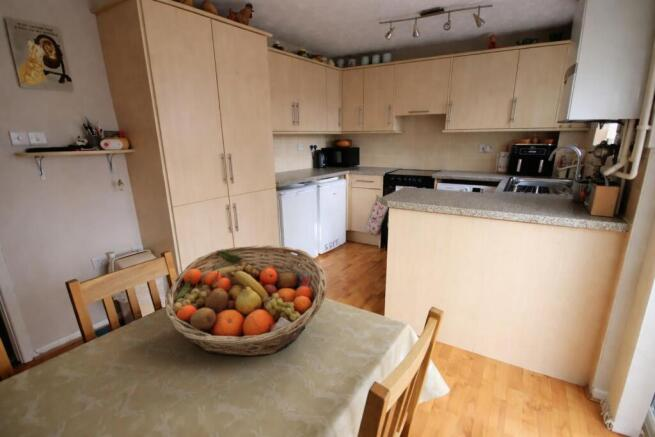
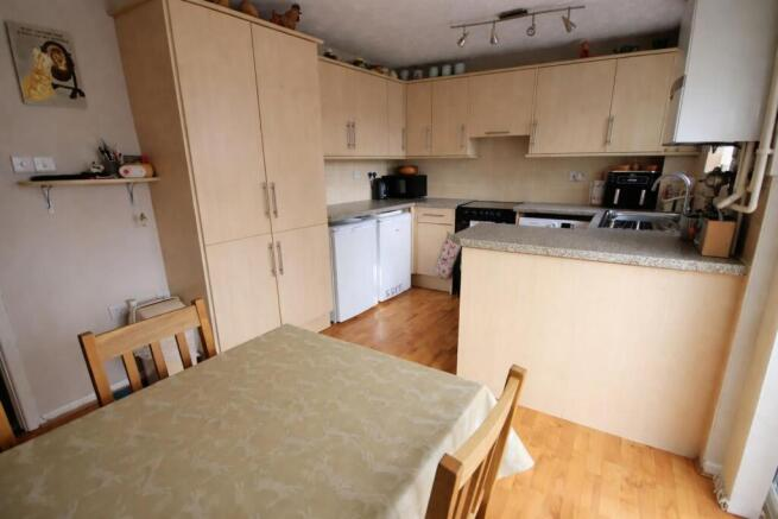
- fruit basket (249, 295)
